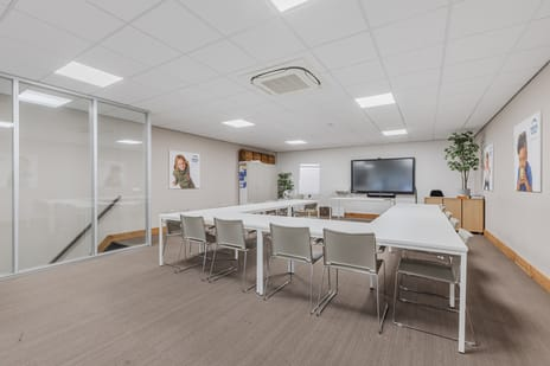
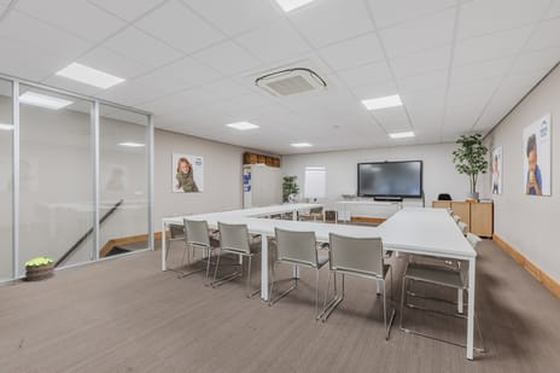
+ potted plant (40, 267)
